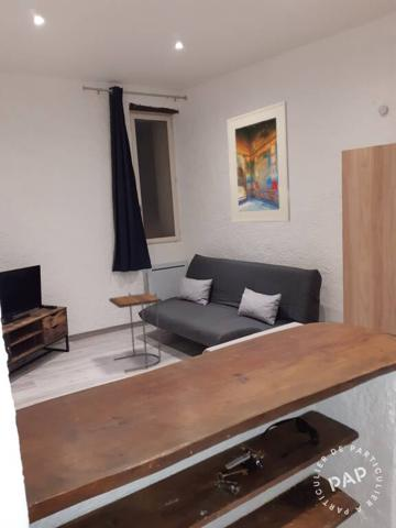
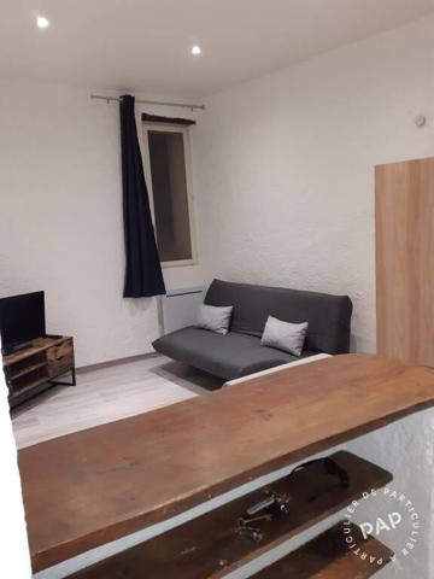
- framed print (256, 167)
- side table (132, 329)
